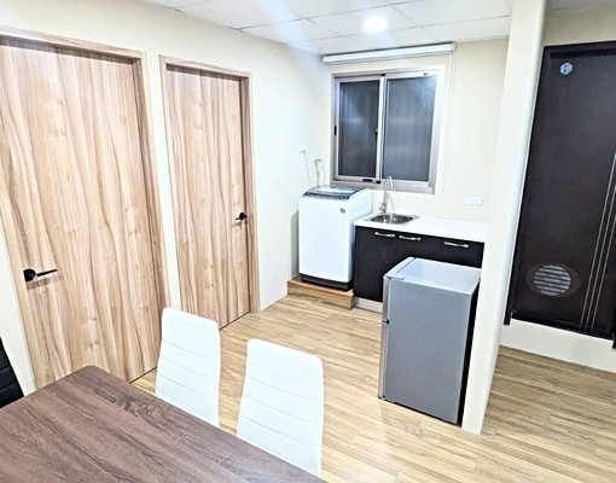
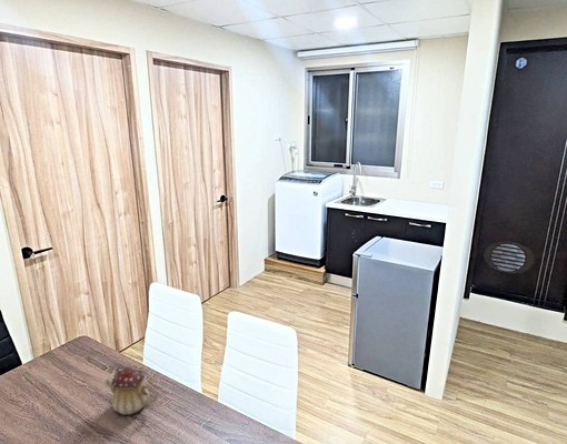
+ teapot (131, 386)
